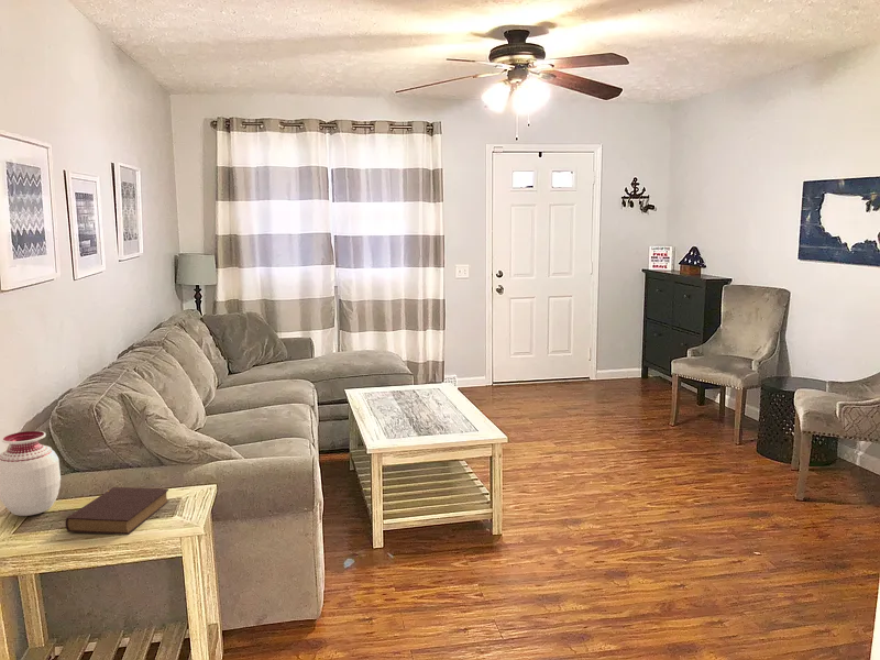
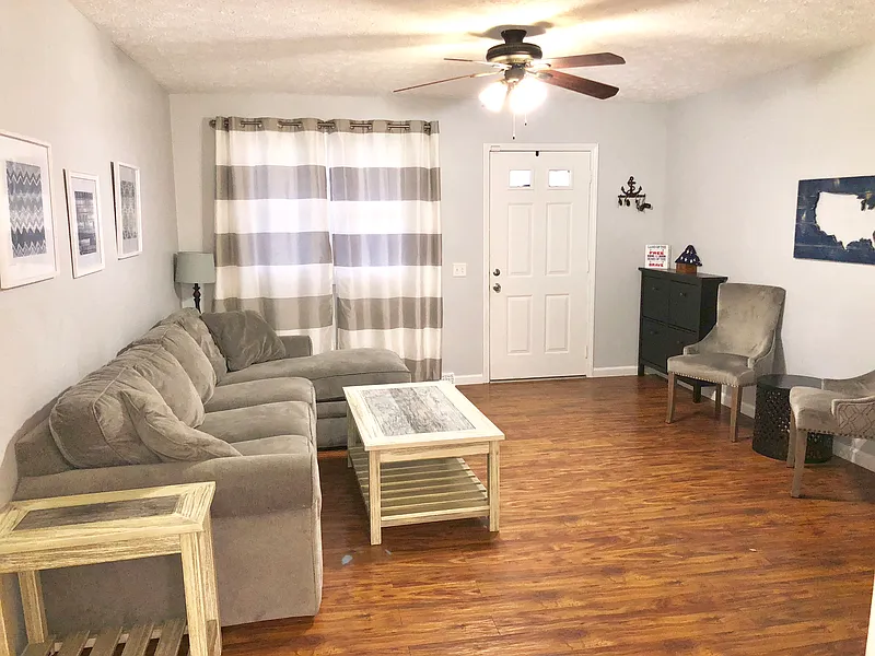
- vase (28, 474)
- book (120, 509)
